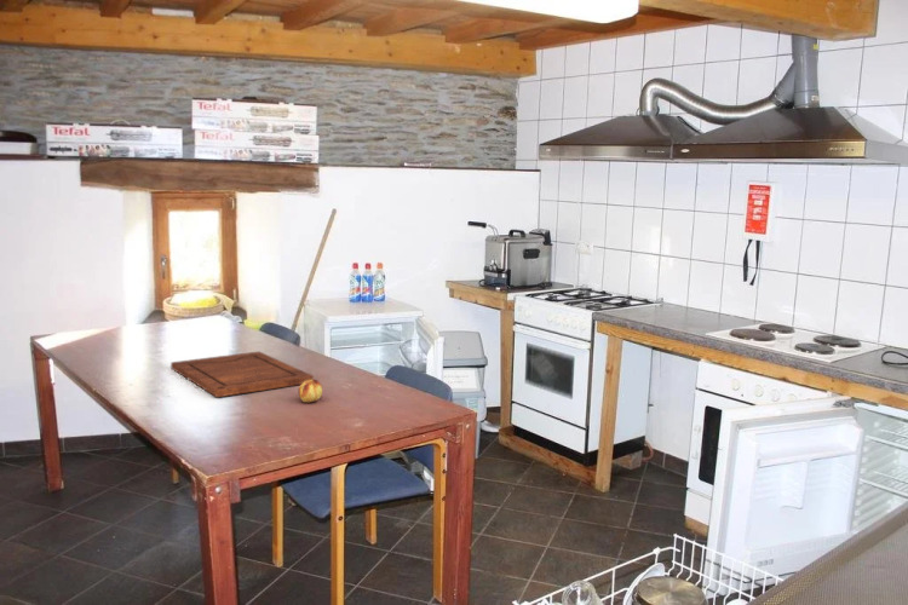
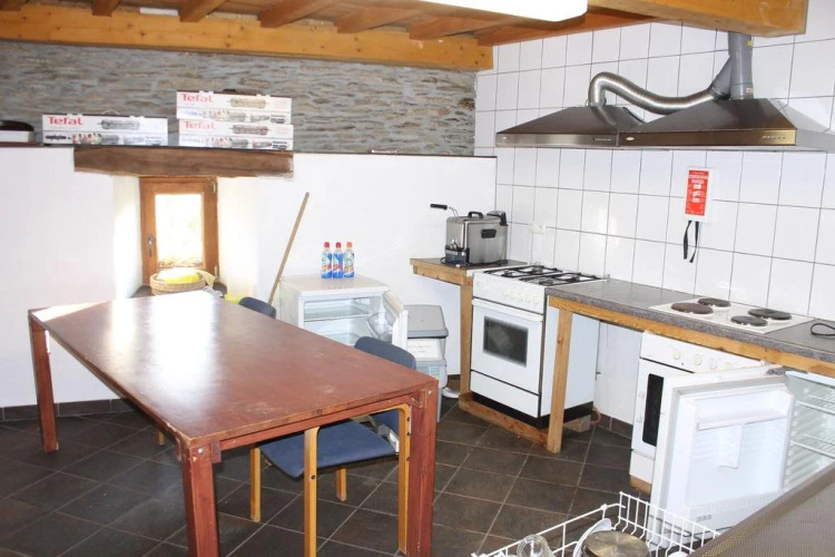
- fruit (310, 390)
- cutting board (240, 371)
